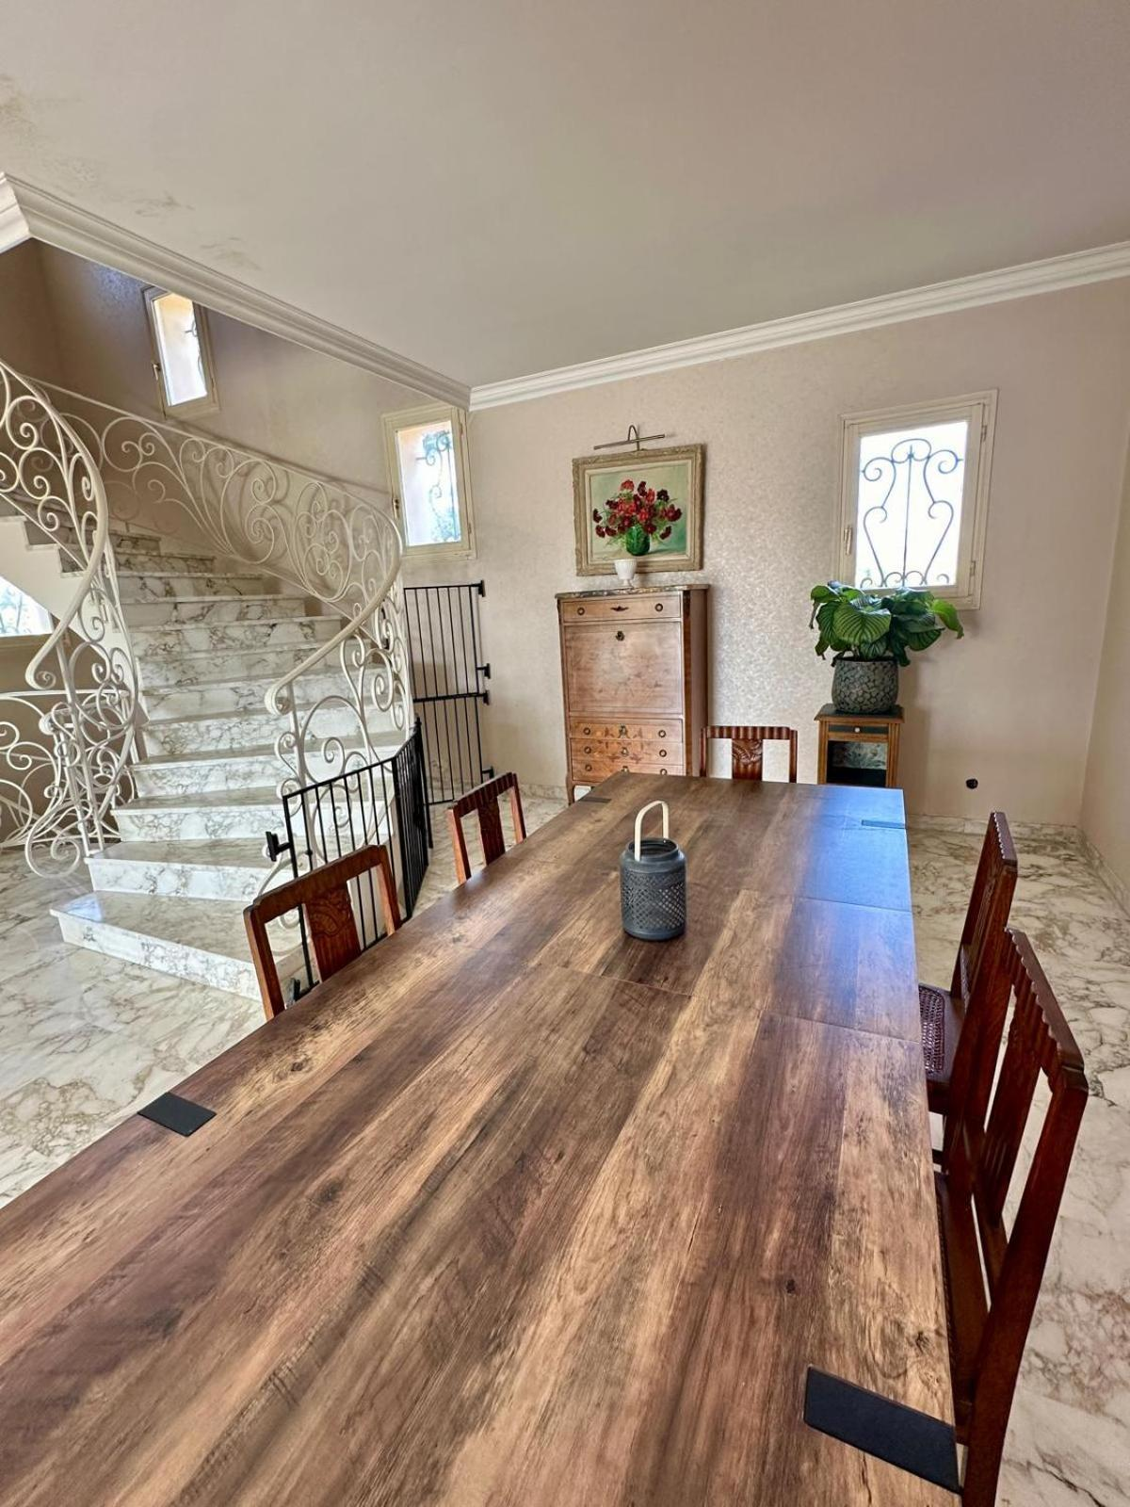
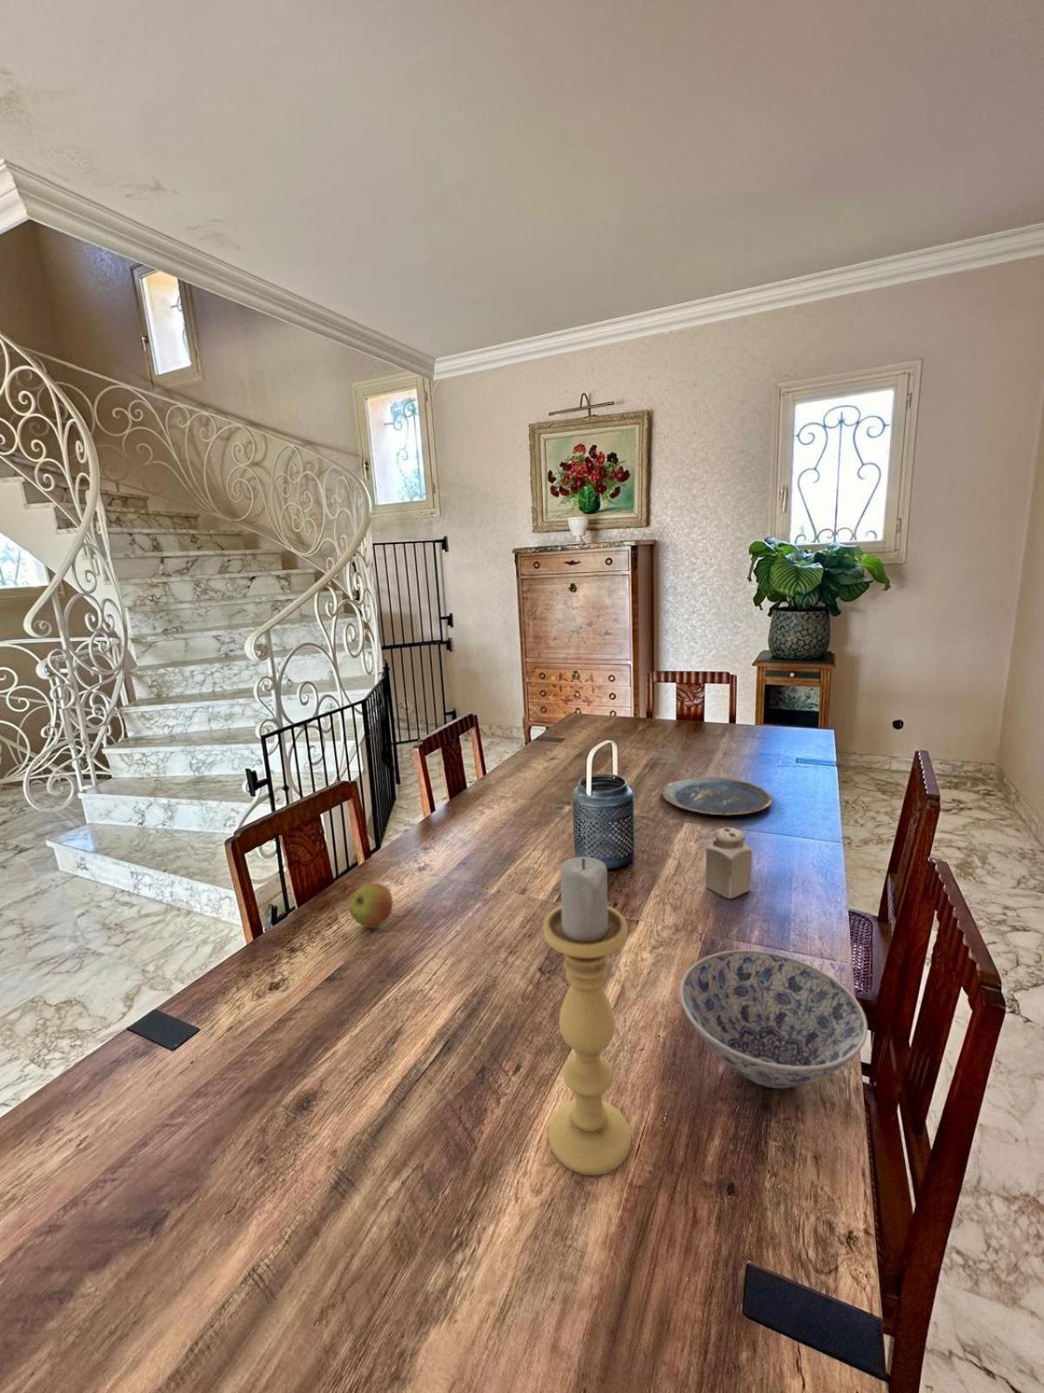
+ plate (715, 795)
+ candle holder (587, 1004)
+ apple (371, 906)
+ salt shaker (728, 860)
+ bowl (768, 1035)
